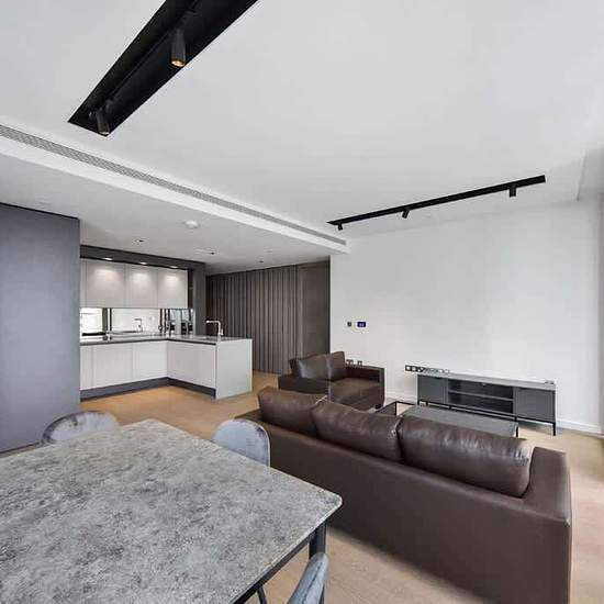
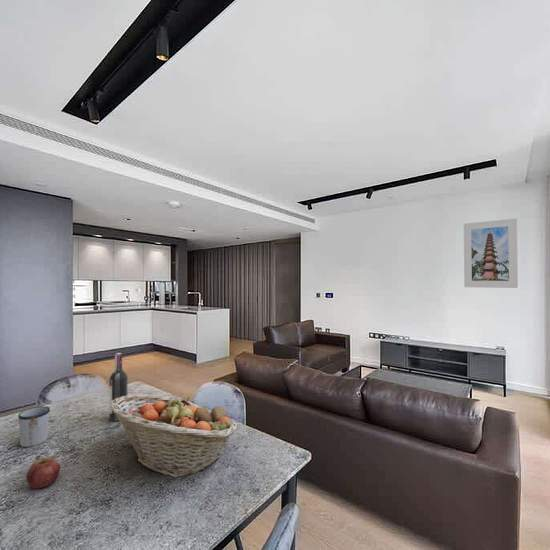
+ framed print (489, 254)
+ mug (35, 425)
+ apple (43, 469)
+ fruit basket (174, 424)
+ wine bottle (118, 385)
